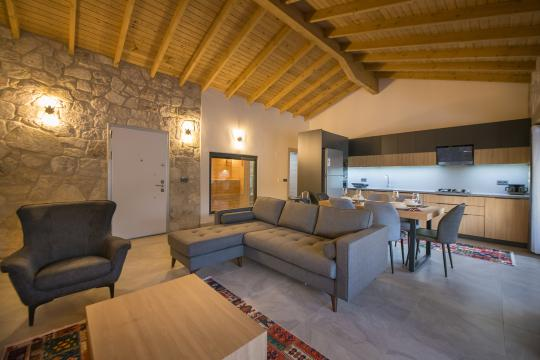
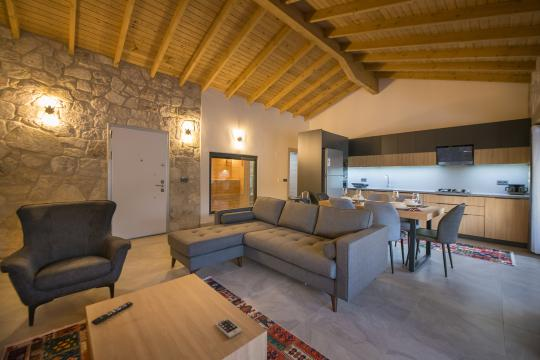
+ remote control (113, 312)
+ smartphone (228, 327)
